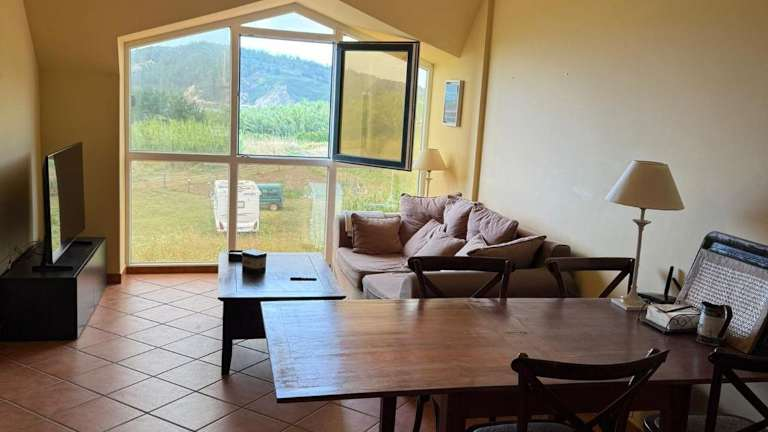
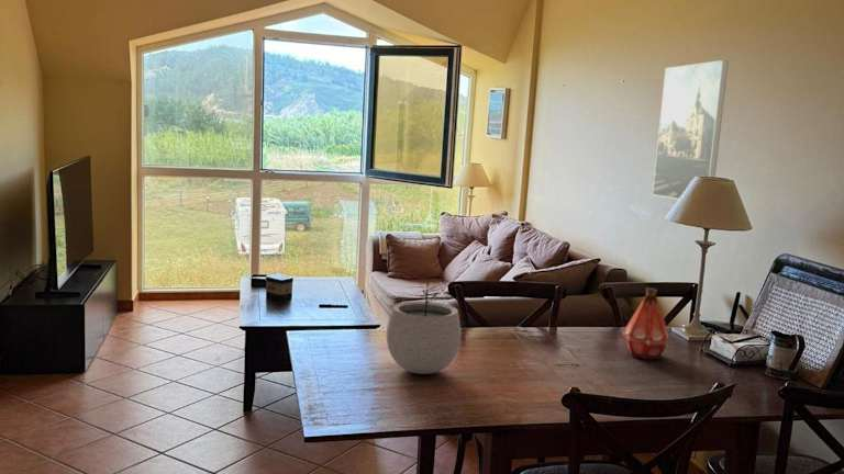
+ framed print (687, 133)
+ bottle (646, 321)
+ plant pot (424, 326)
